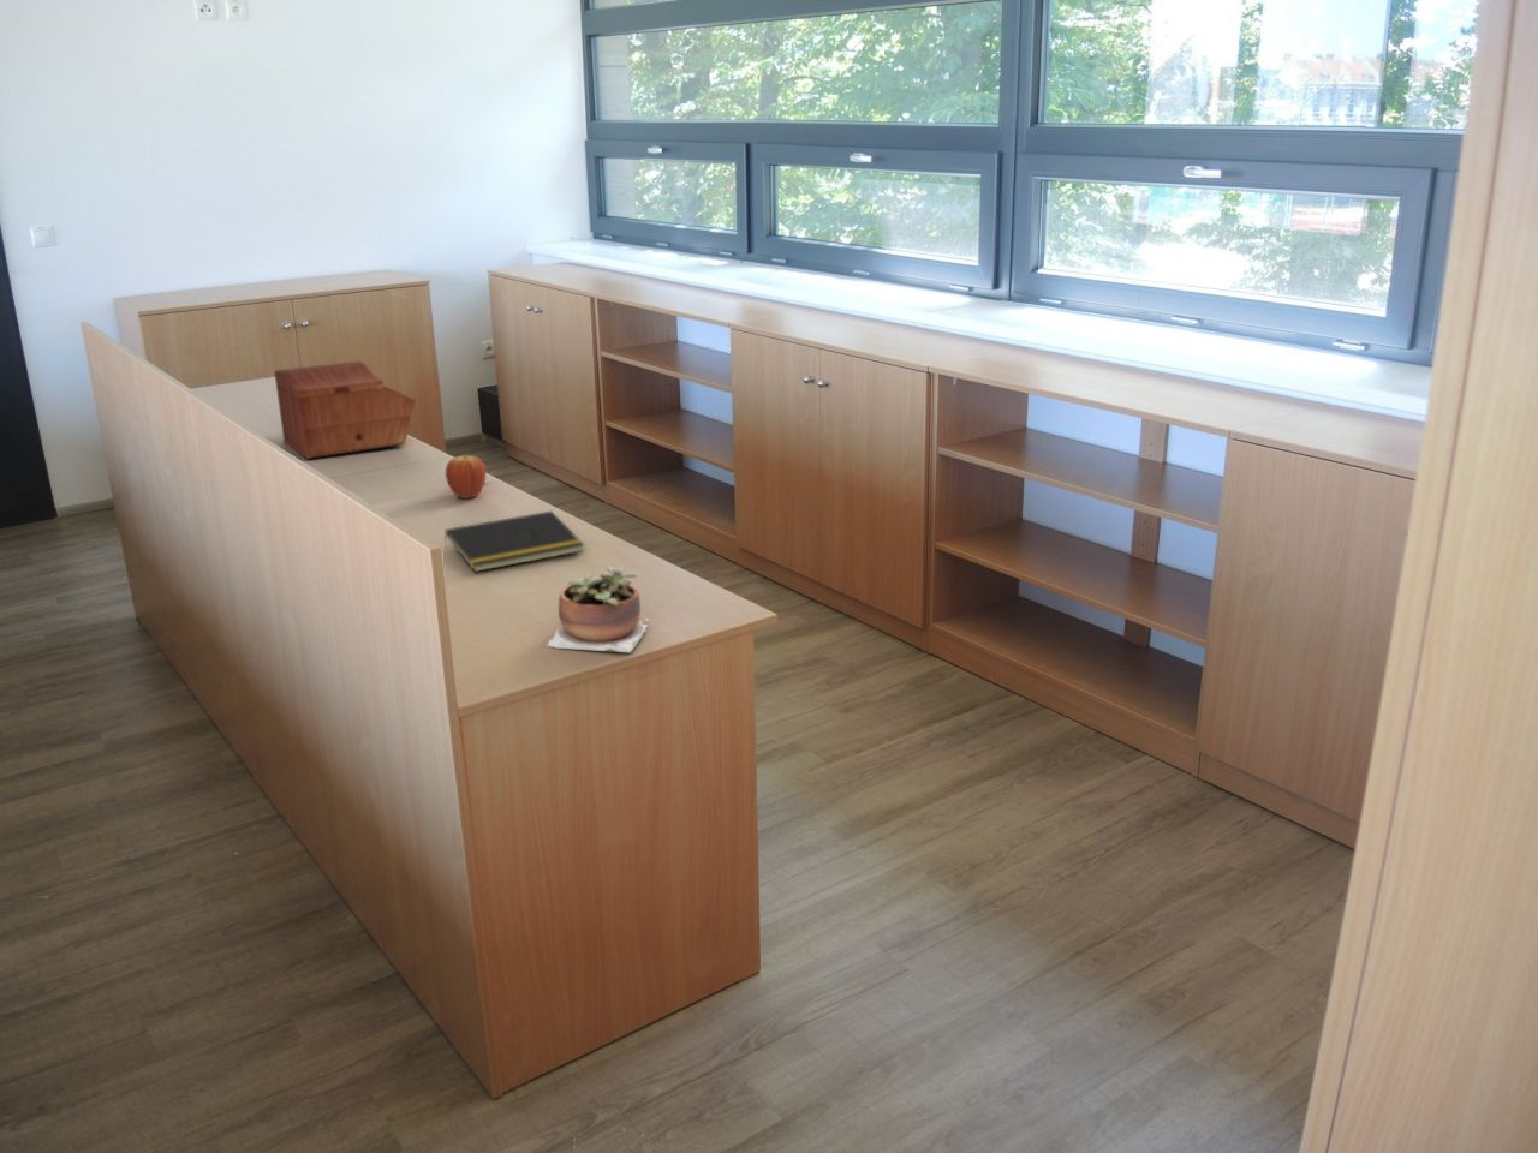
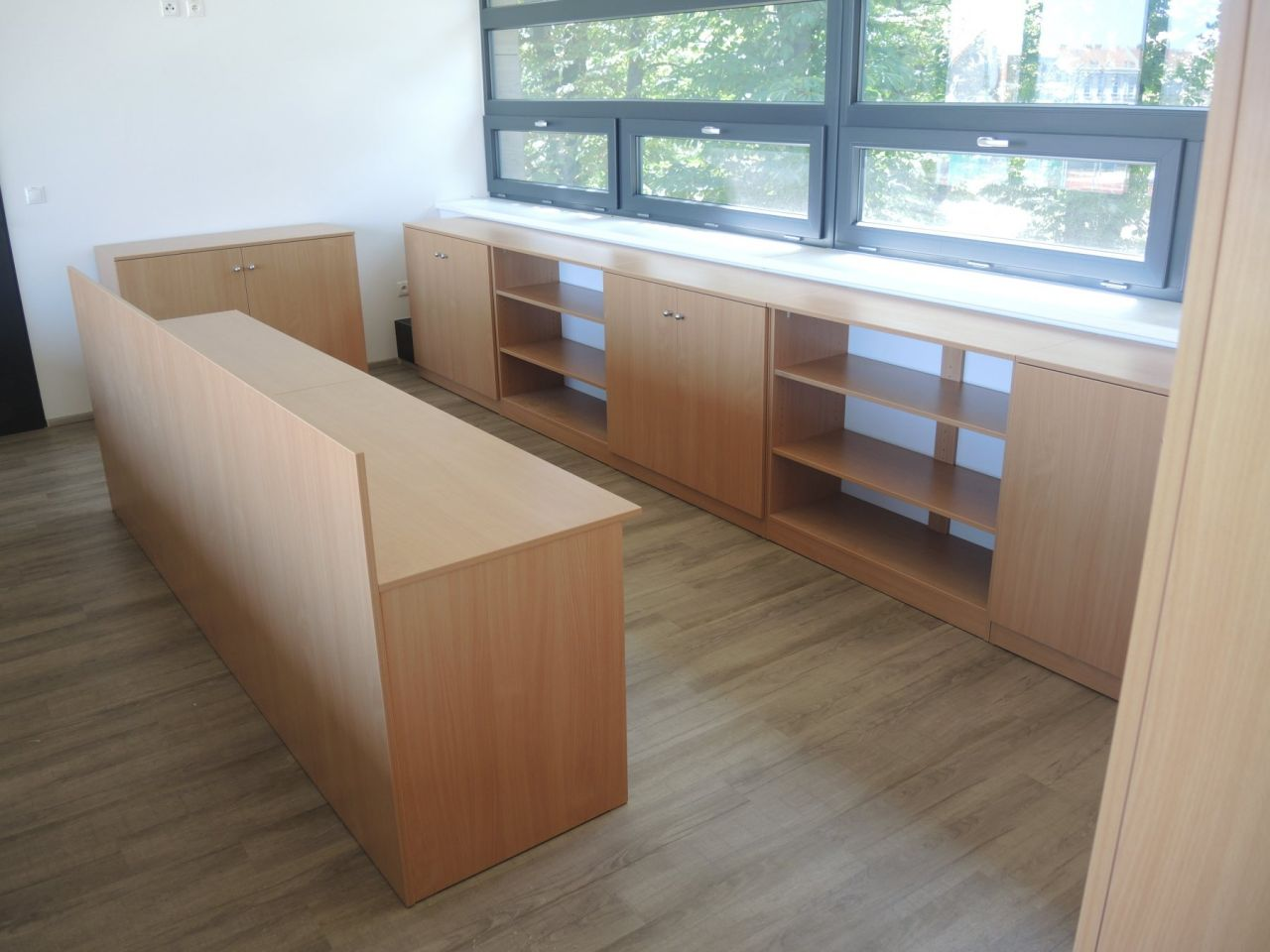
- sewing box (348, 406)
- fruit (465, 475)
- notepad (515, 539)
- succulent plant (598, 600)
